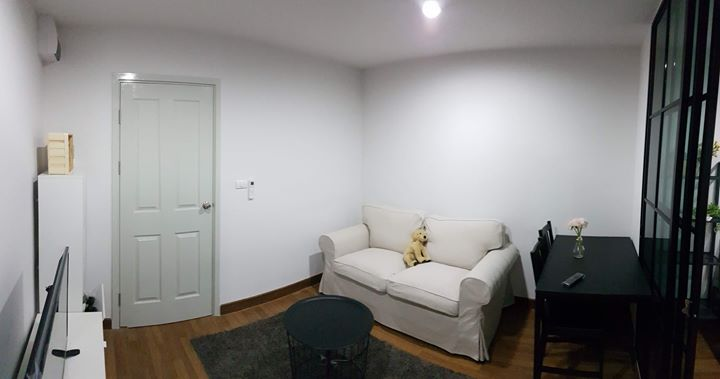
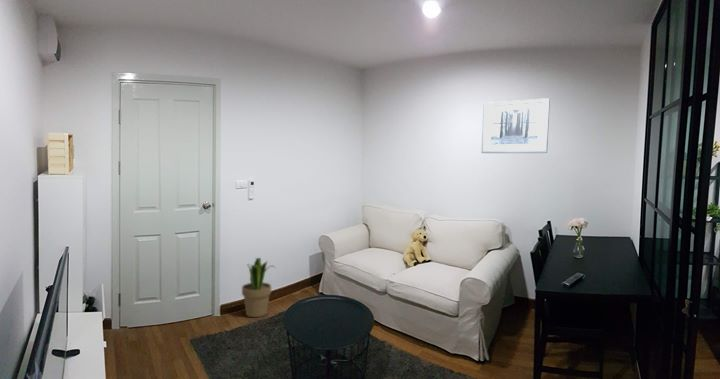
+ potted plant (259, 285)
+ wall art (514, 127)
